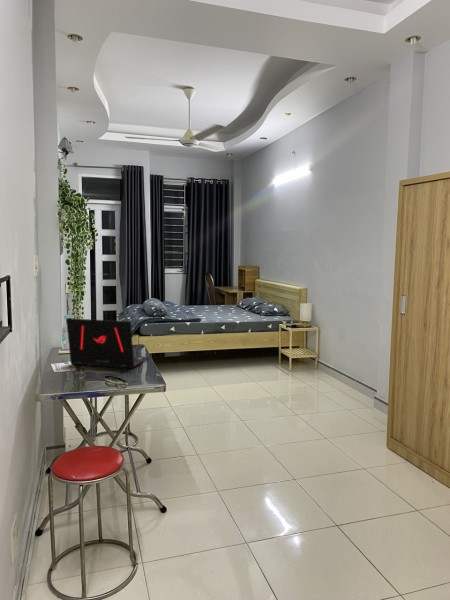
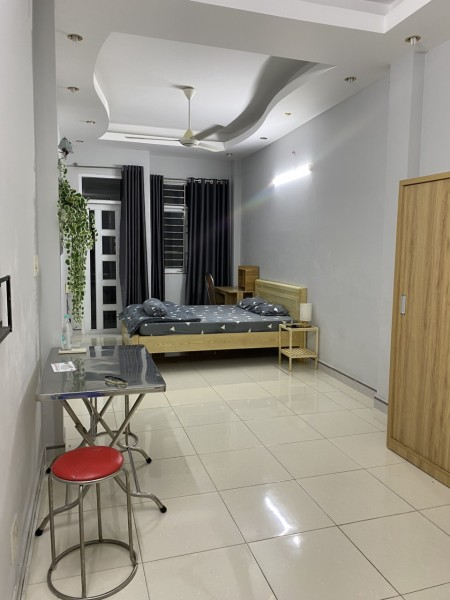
- laptop (109, 339)
